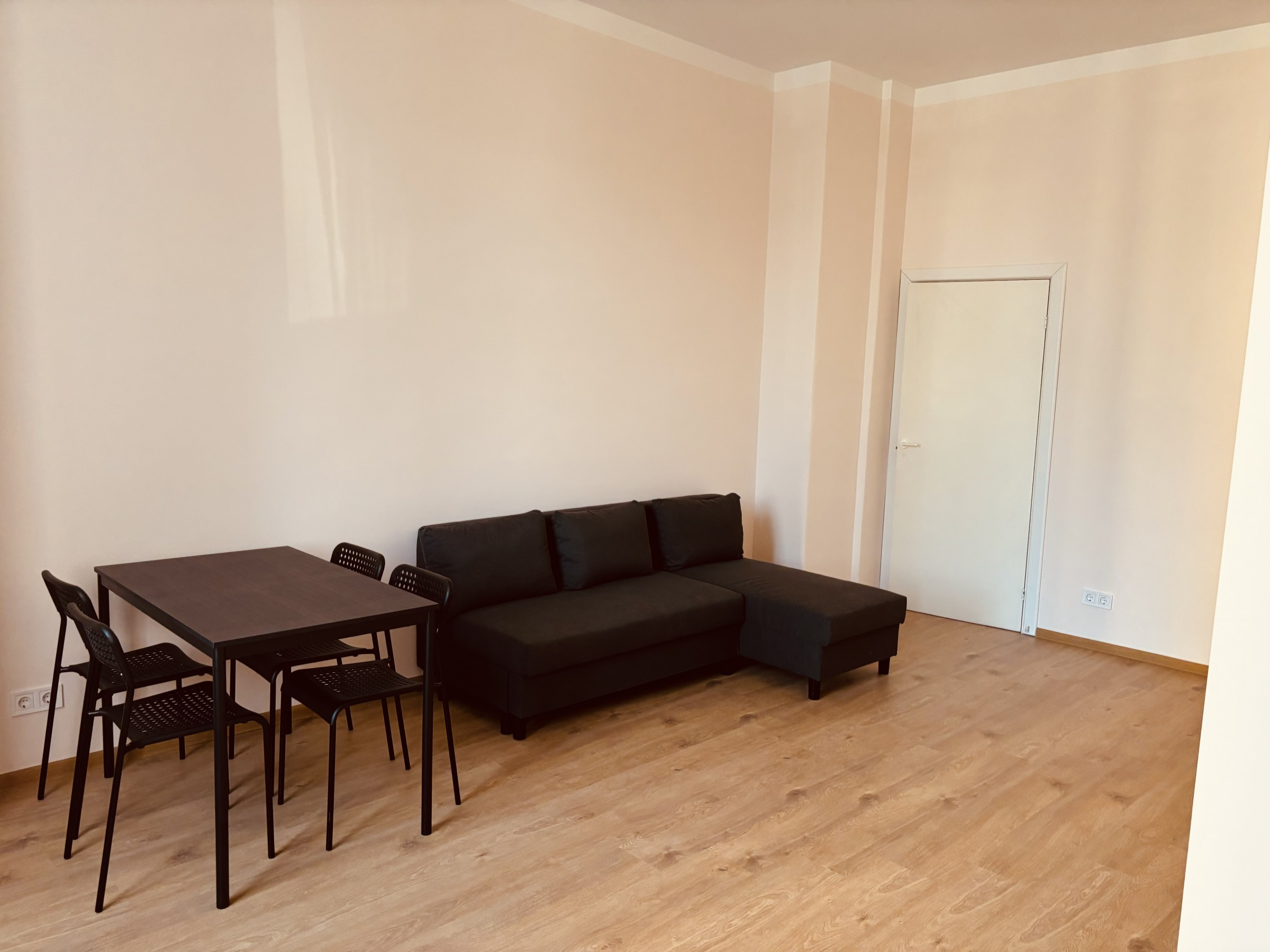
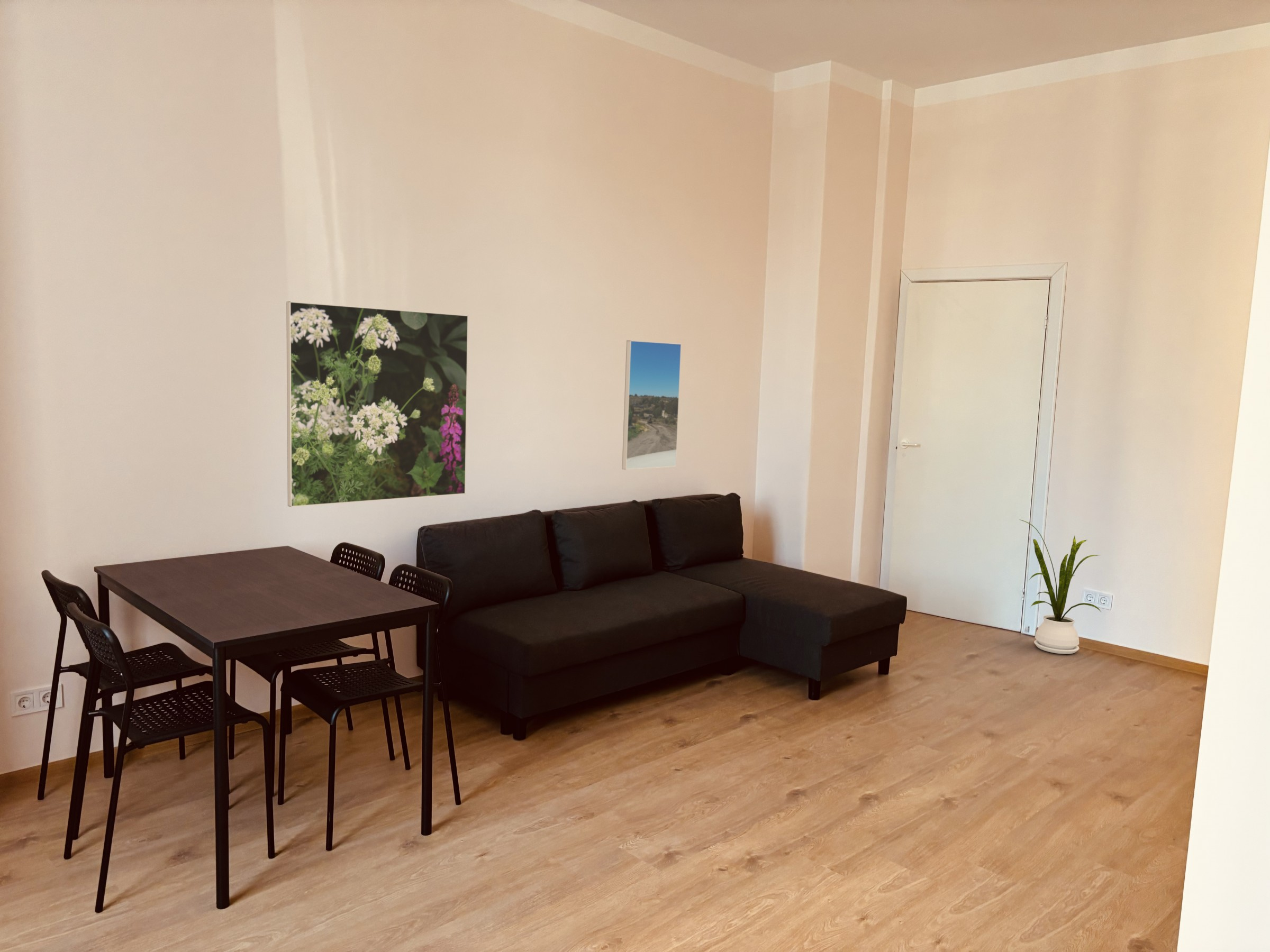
+ house plant (1056, 586)
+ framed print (652, 405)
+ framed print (383, 405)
